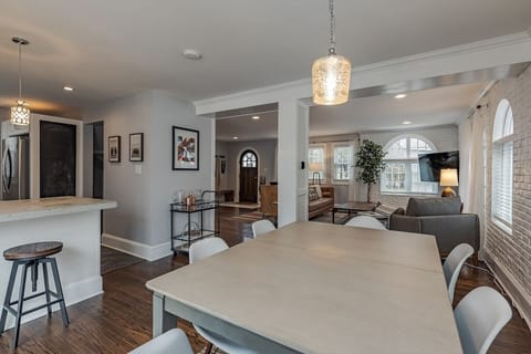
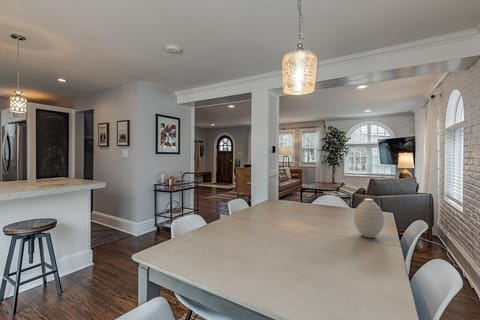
+ vase (368, 217)
